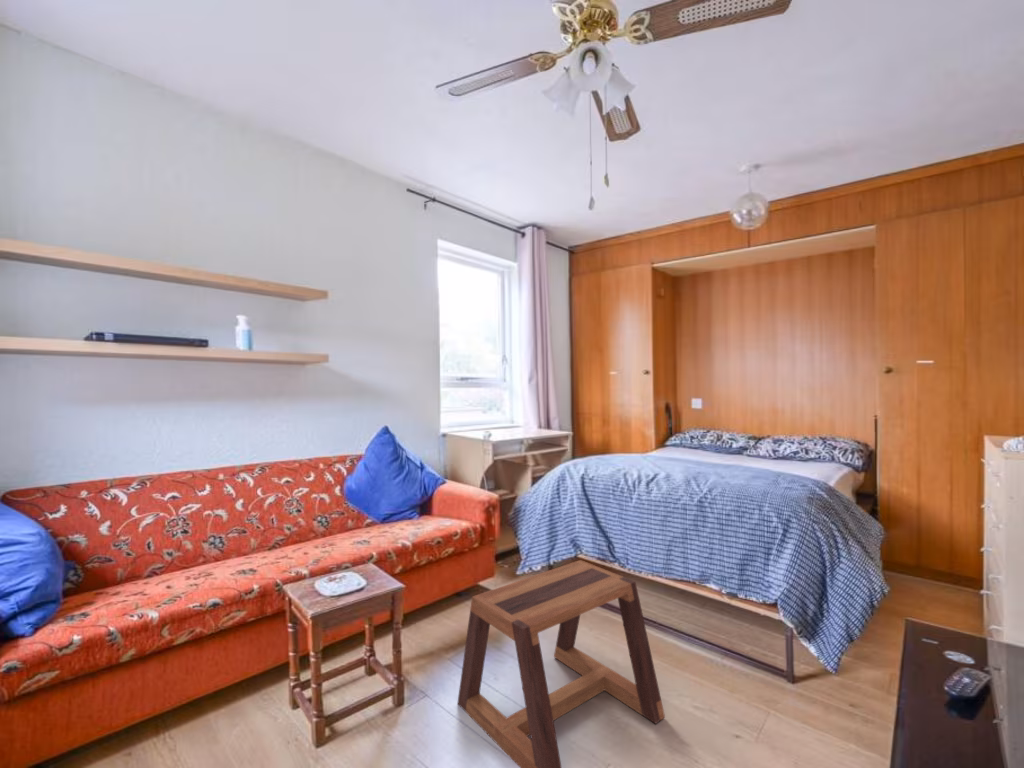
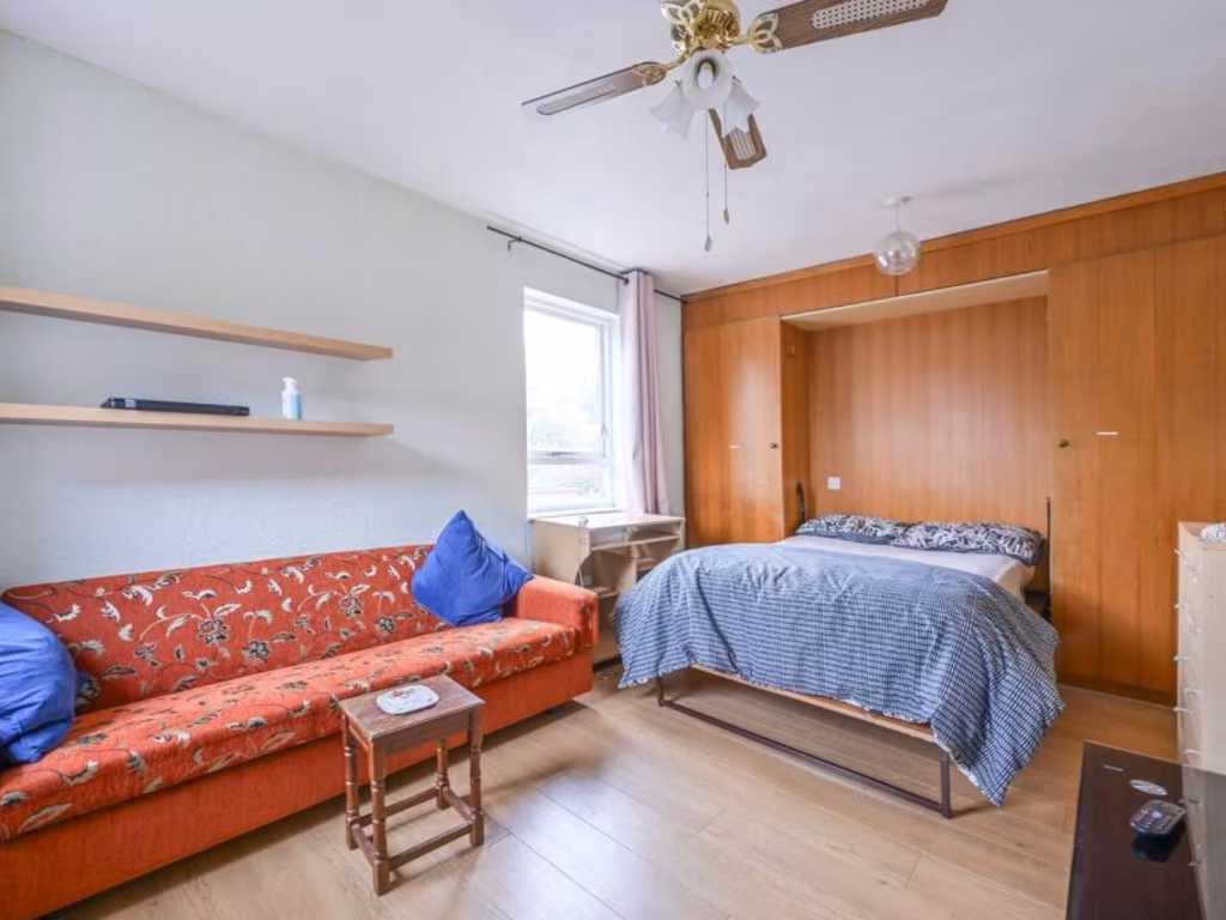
- stool (557, 649)
